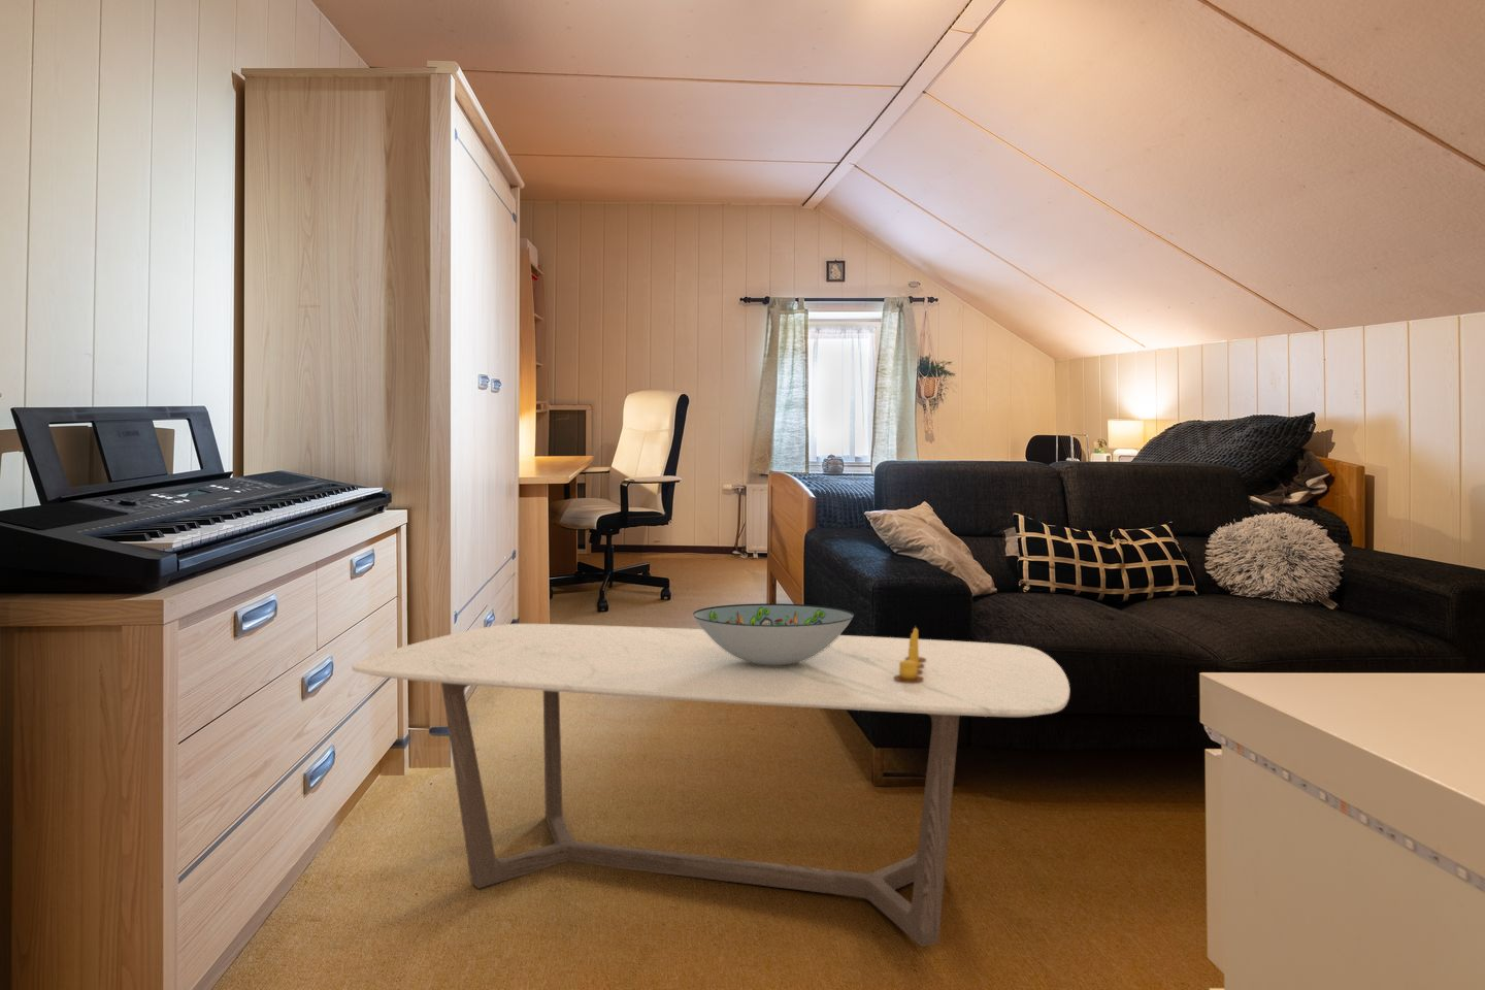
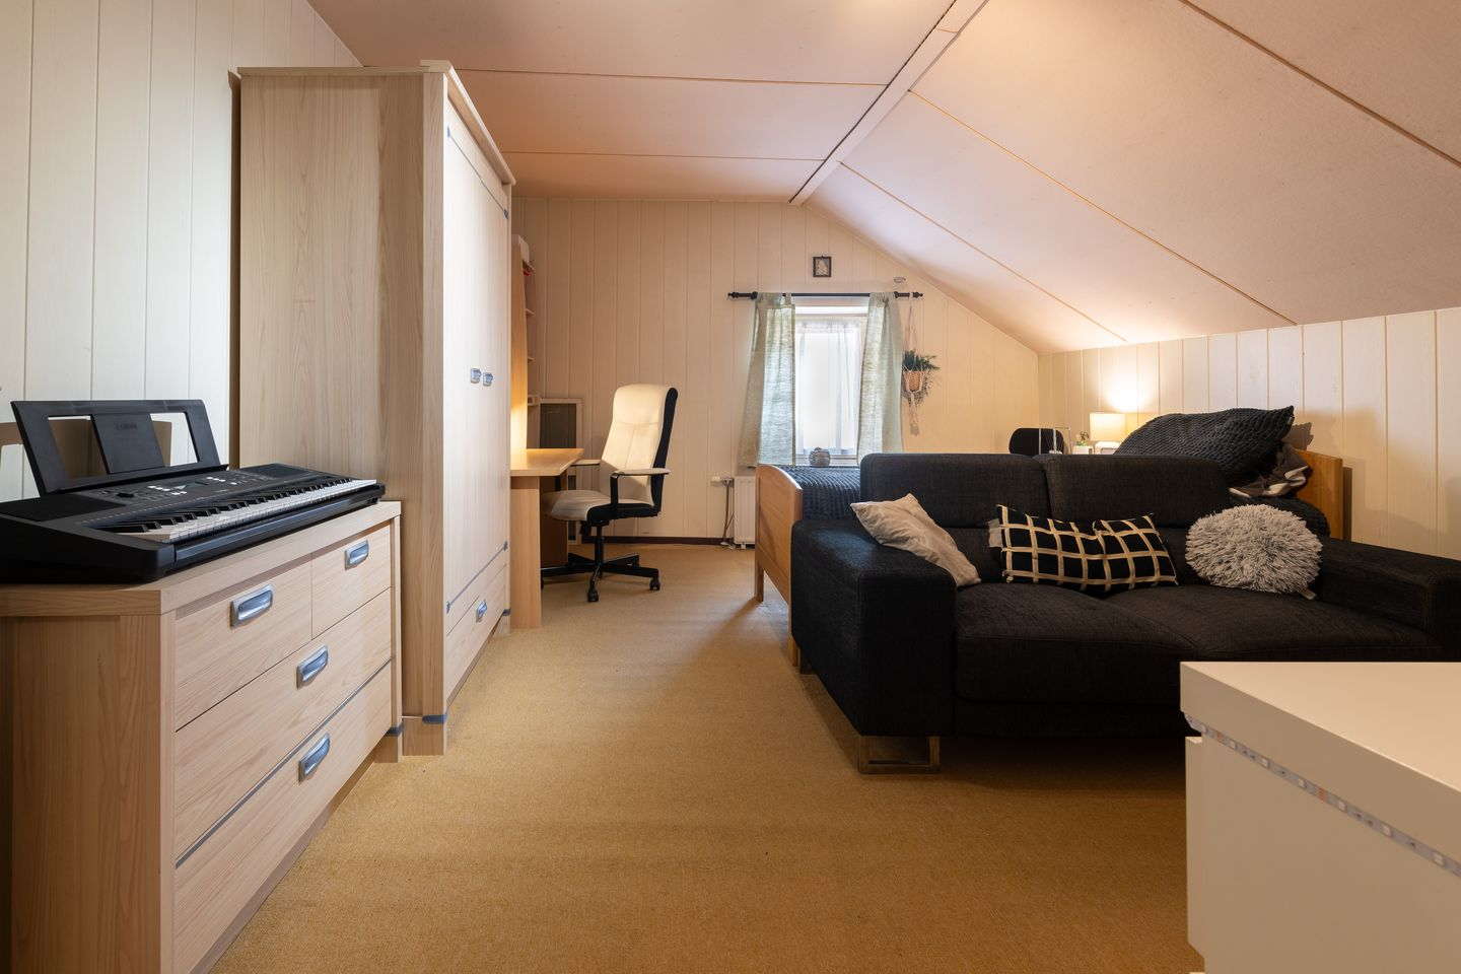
- decorative bowl (772, 636)
- coffee table (712, 702)
- candle (912, 650)
